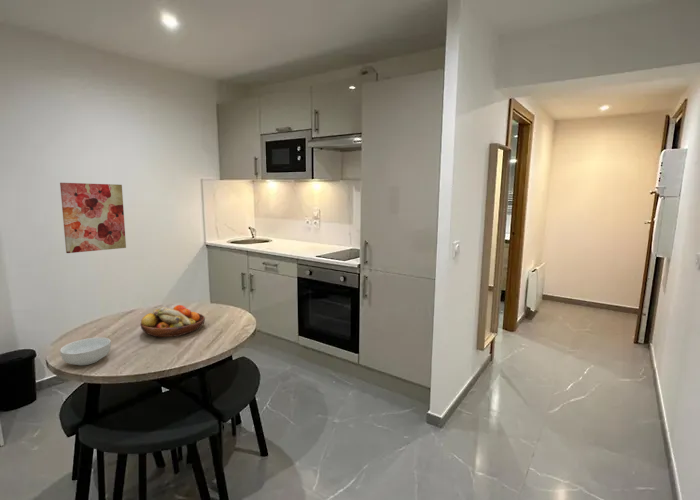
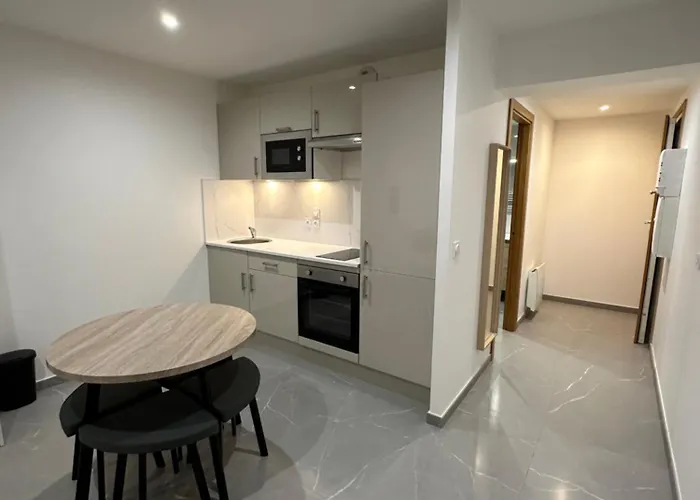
- wall art (95, 217)
- cereal bowl (86, 353)
- fruit bowl (173, 317)
